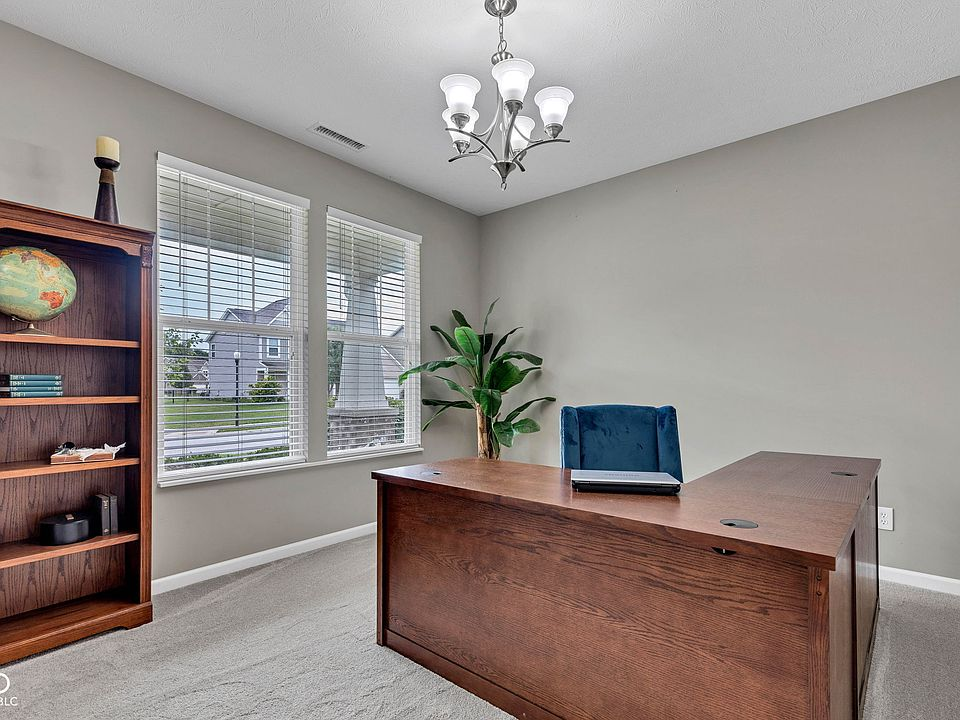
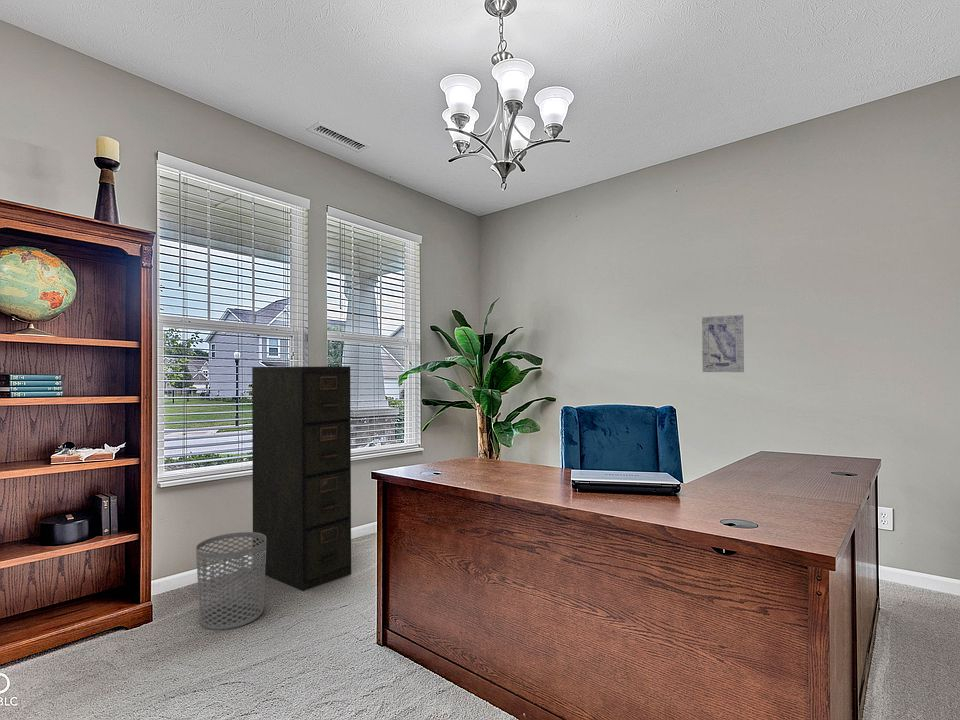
+ filing cabinet (303, 469)
+ waste bin (232, 578)
+ wall art (722, 344)
